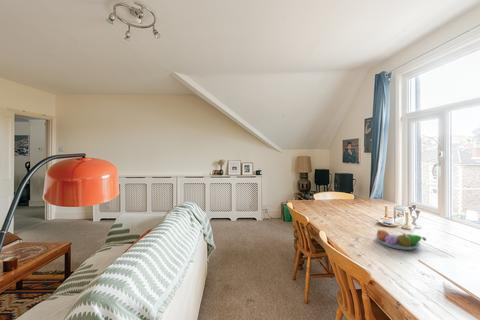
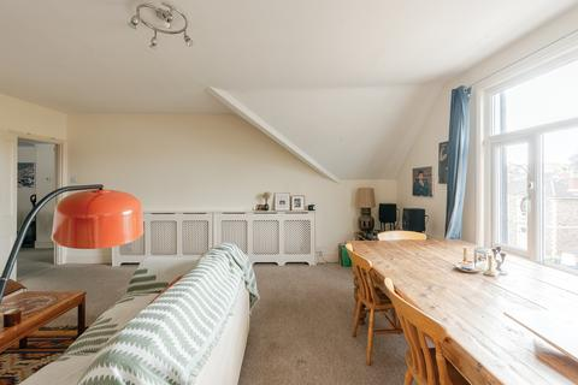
- fruit bowl (398, 236)
